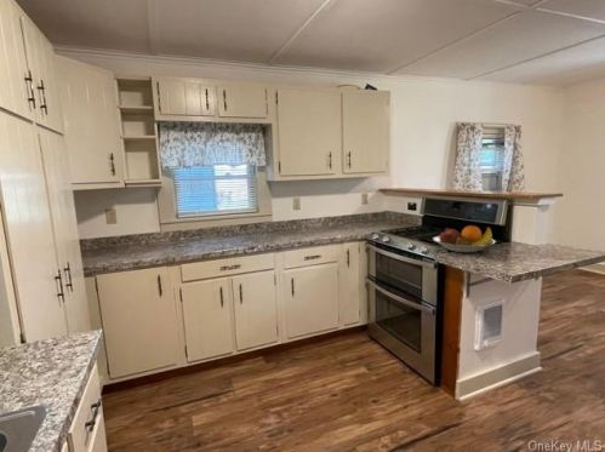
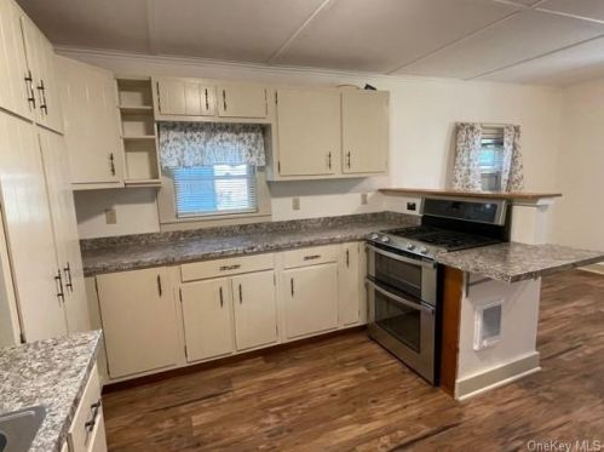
- fruit bowl (462, 238)
